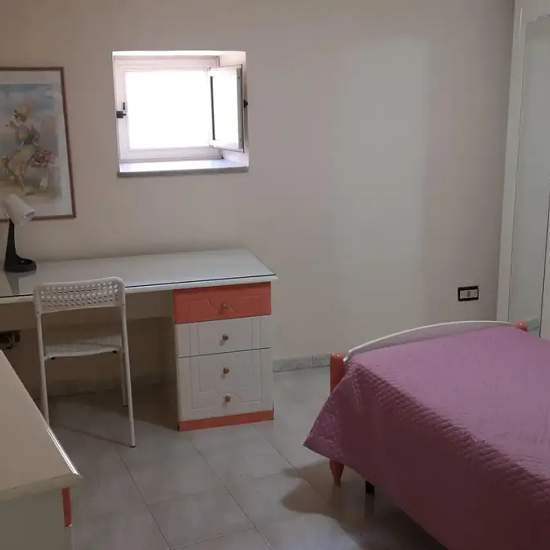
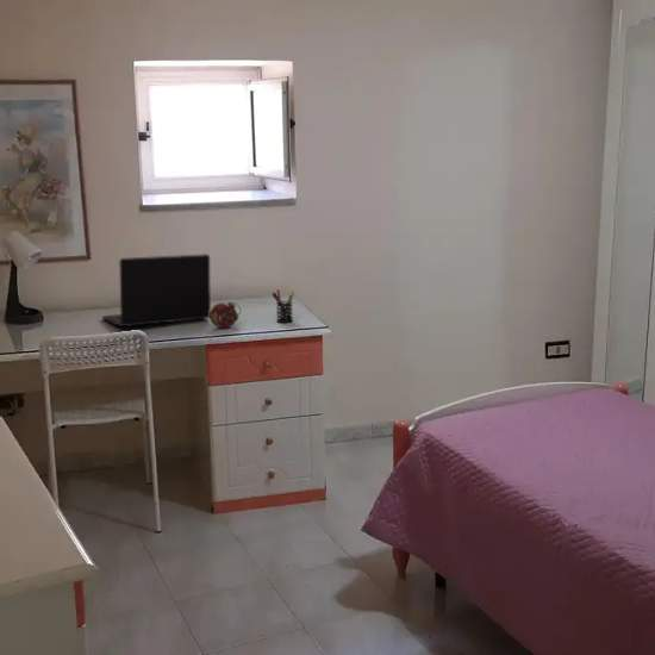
+ laptop (155, 287)
+ alarm clock (225, 314)
+ pen holder (285, 305)
